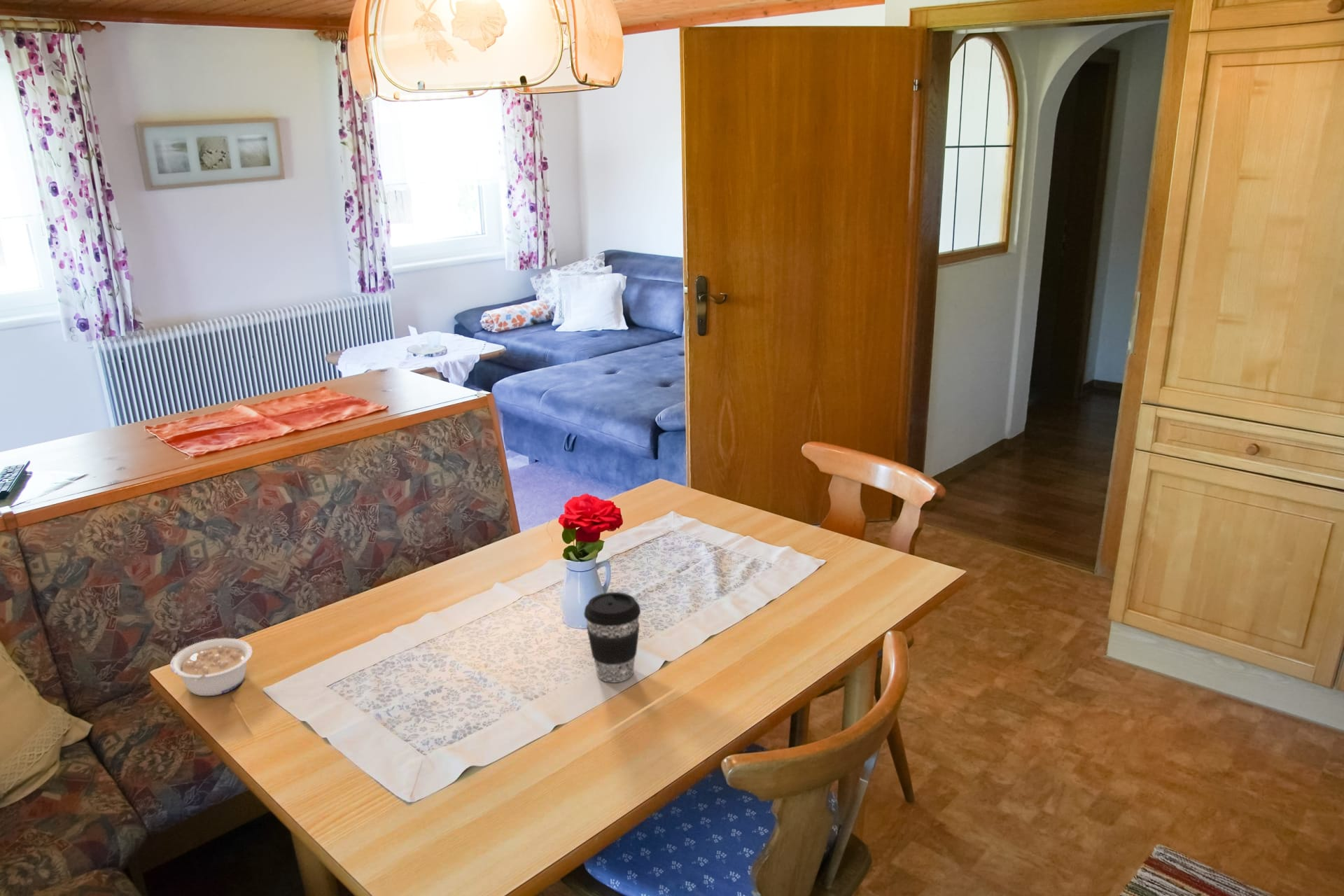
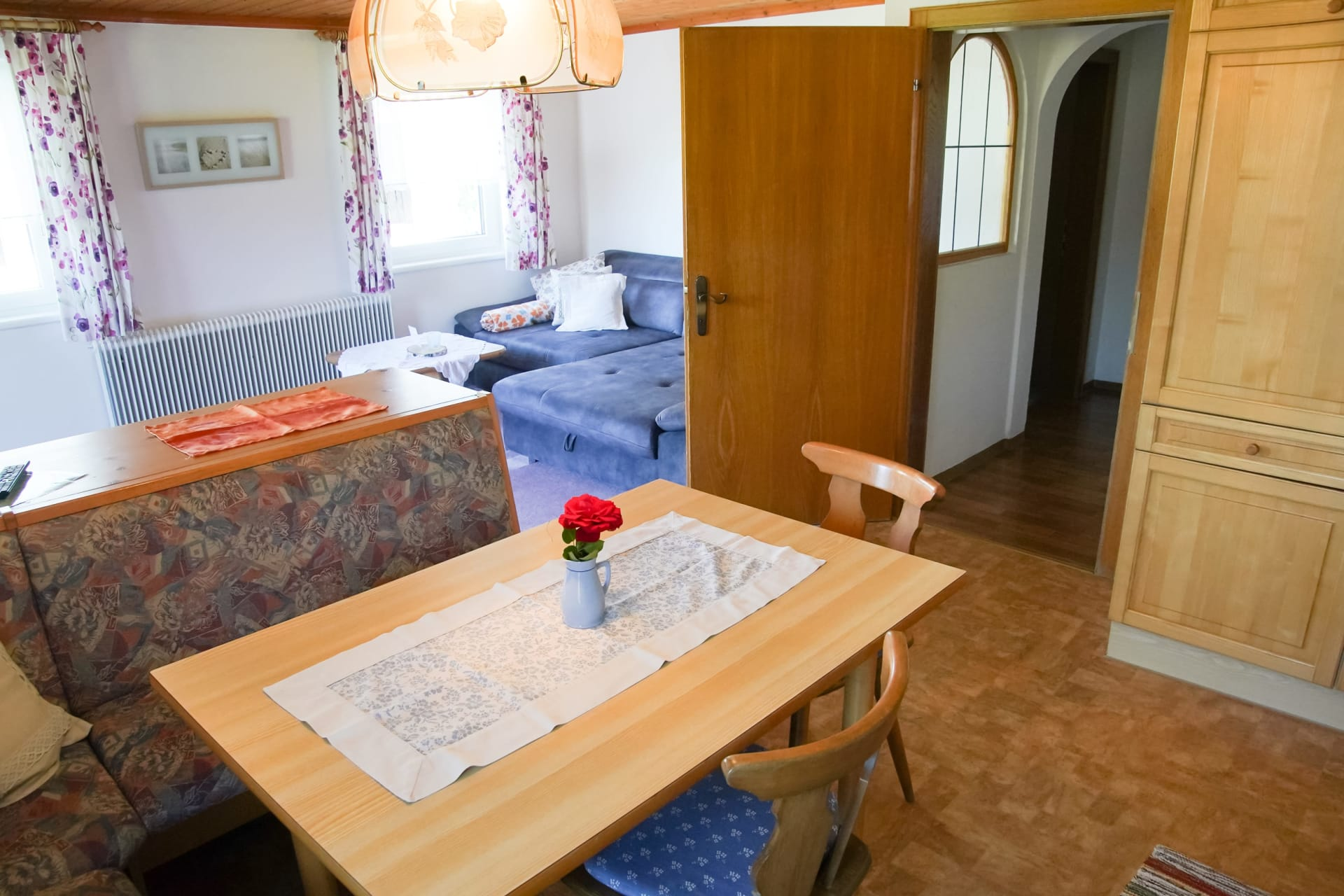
- coffee cup (613, 638)
- legume (215, 668)
